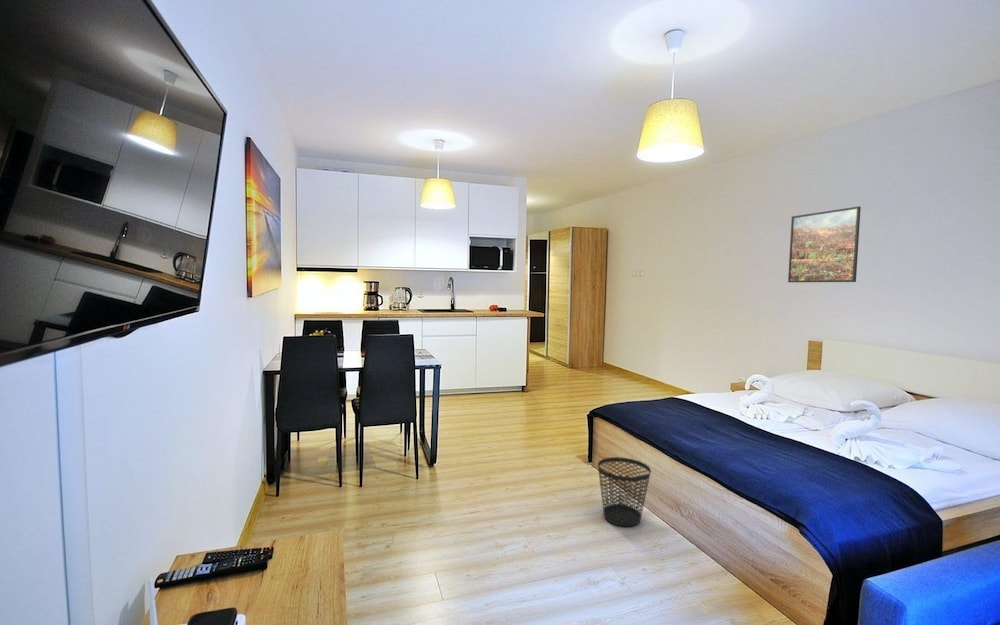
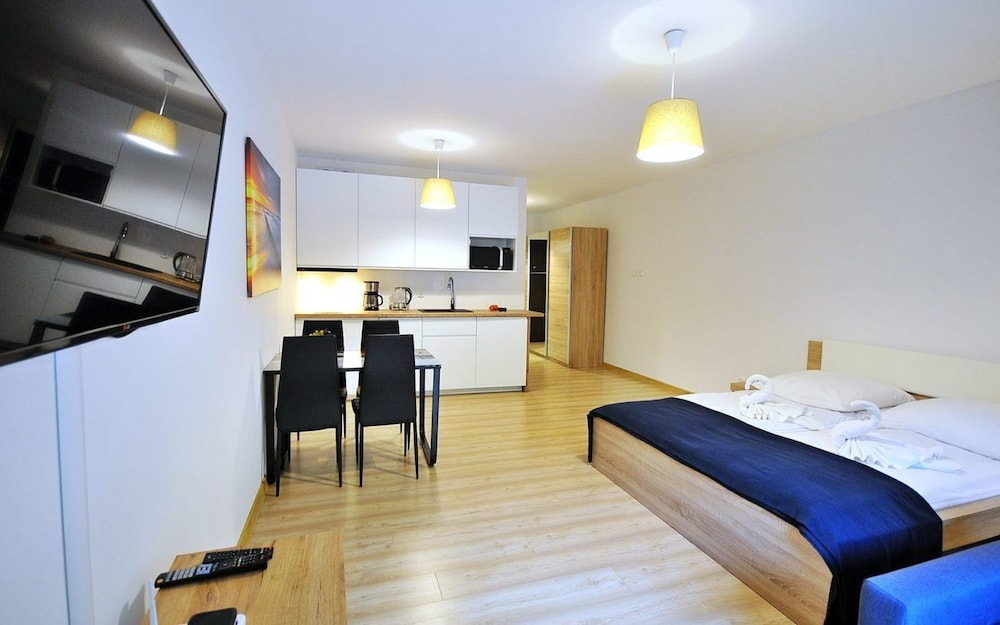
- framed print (821, 247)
- wastebasket (622, 492)
